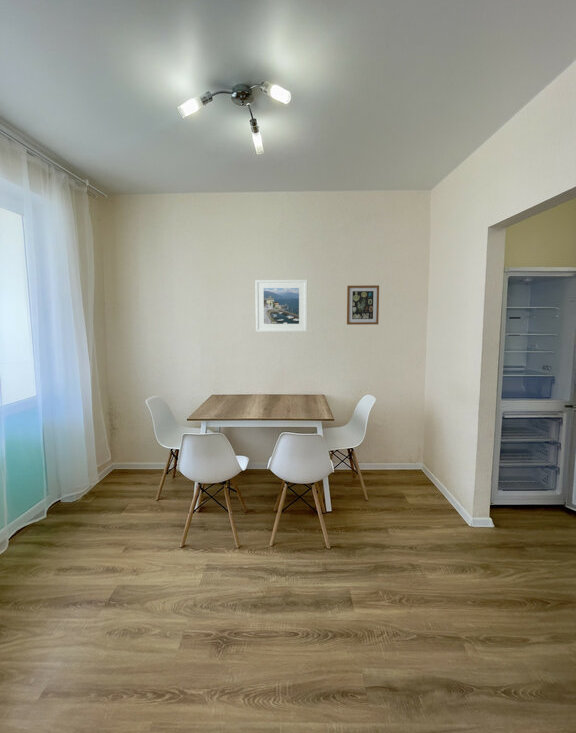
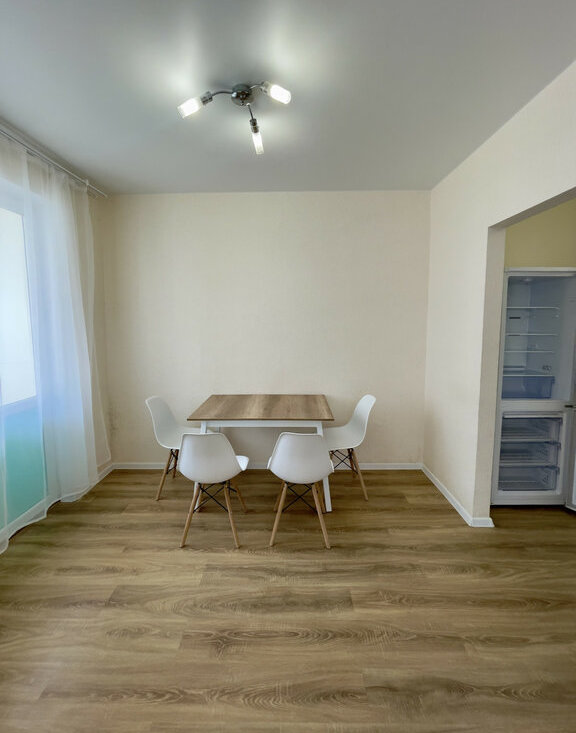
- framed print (281, 306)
- wall art (362, 305)
